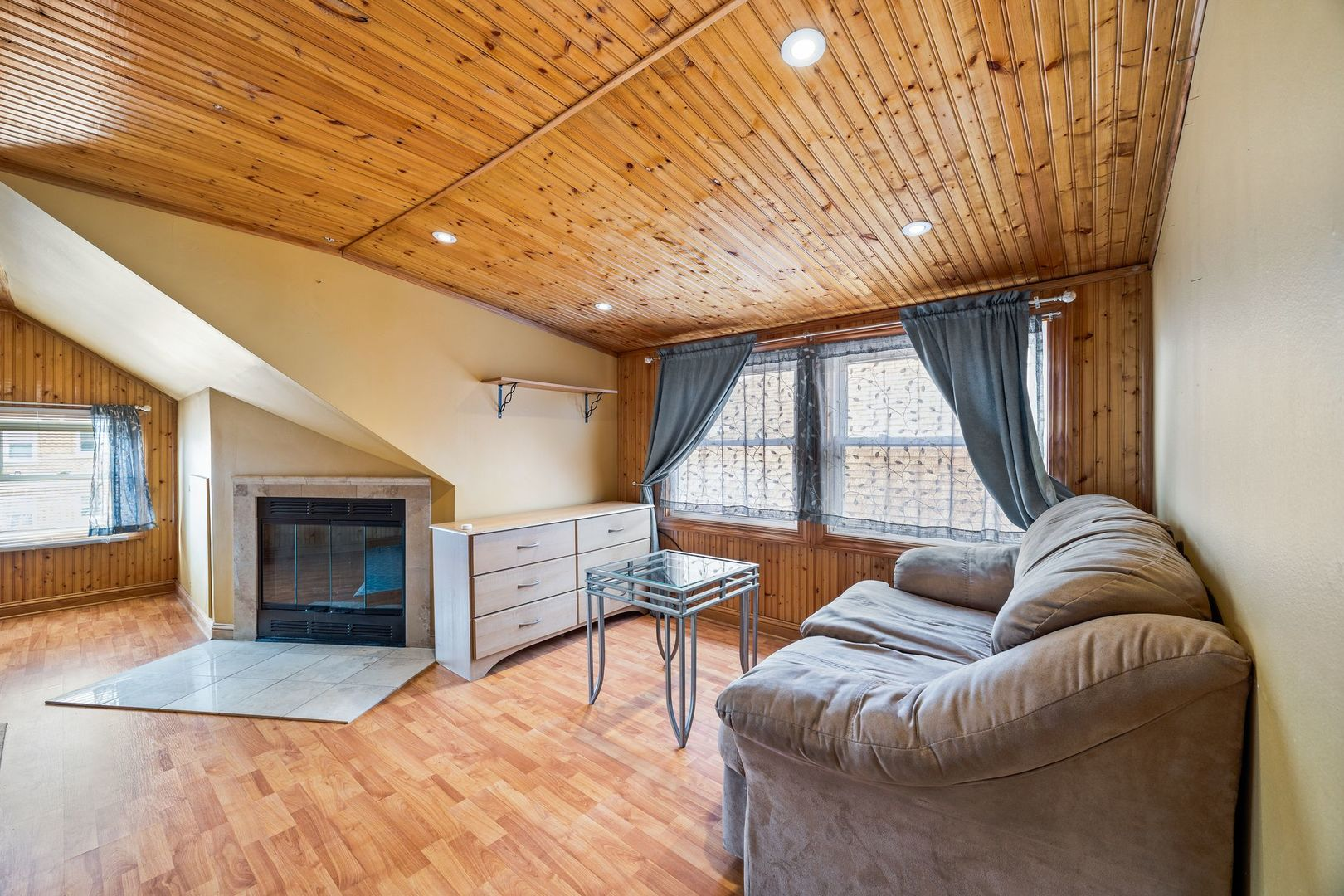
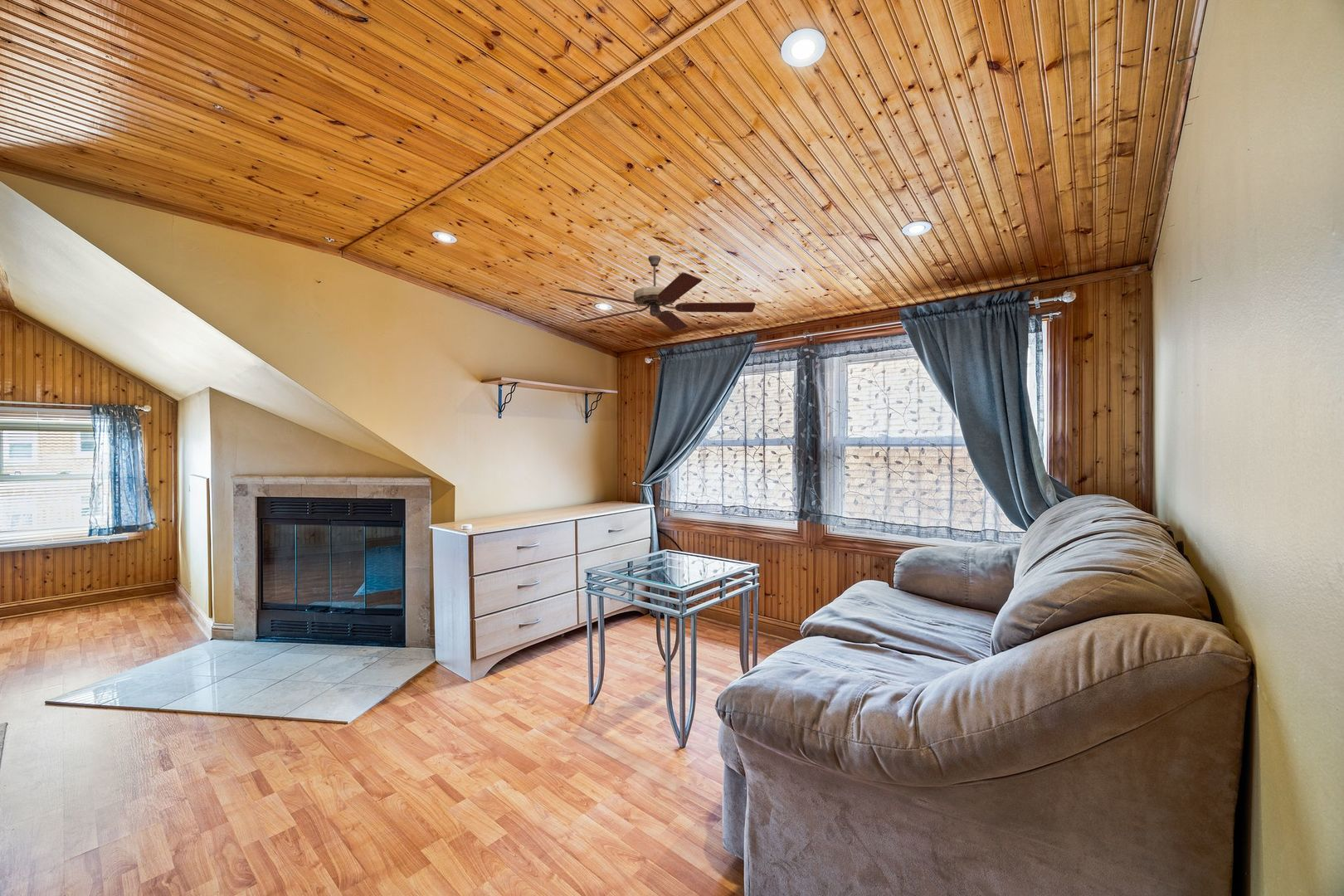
+ ceiling fan (661, 287)
